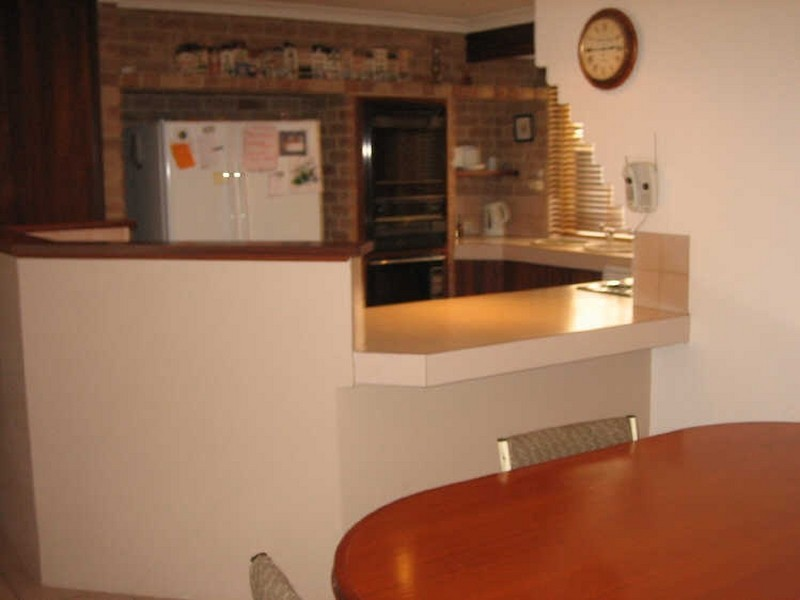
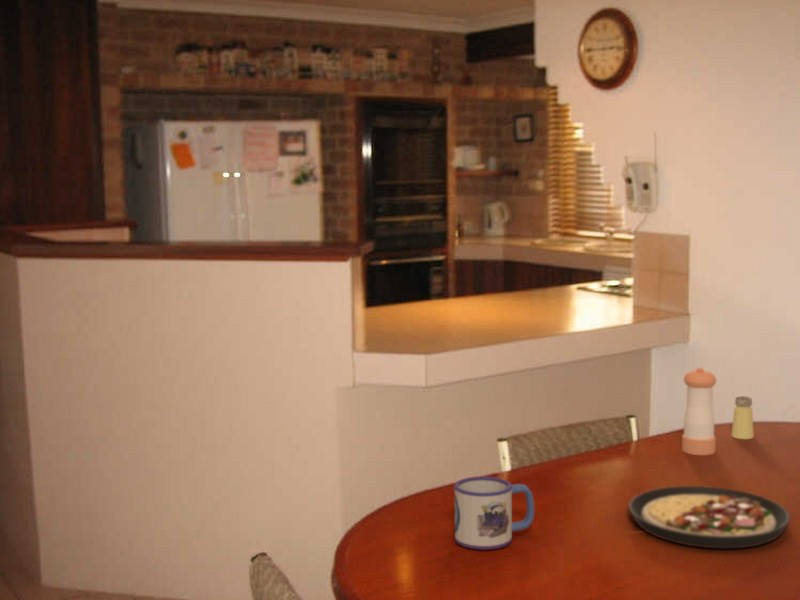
+ plate (707, 512)
+ saltshaker (743, 417)
+ pepper shaker (699, 409)
+ mug (494, 511)
